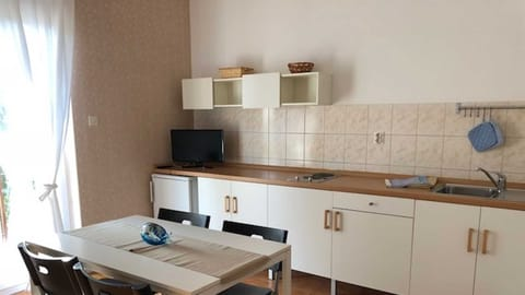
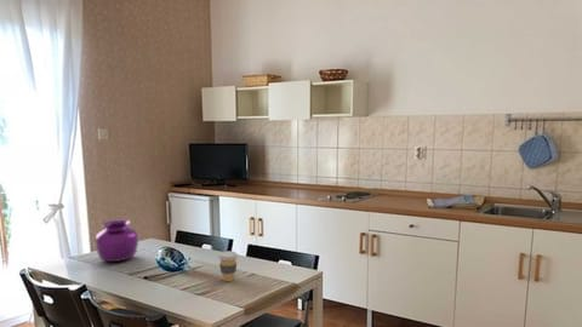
+ vase (116, 241)
+ coffee cup (228, 266)
